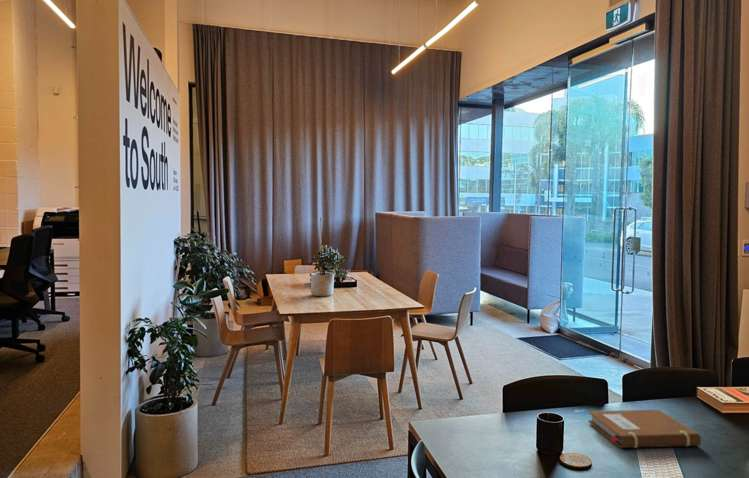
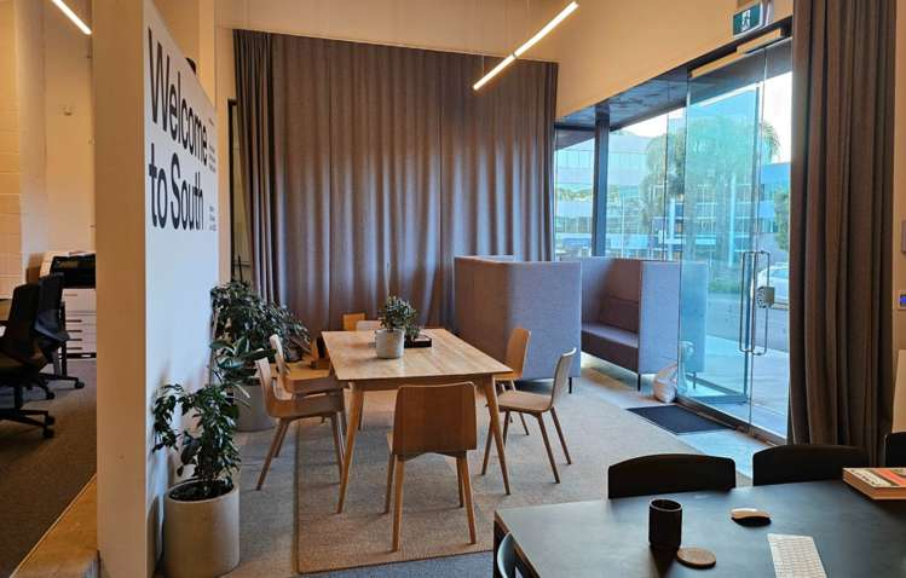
- notebook (639, 428)
